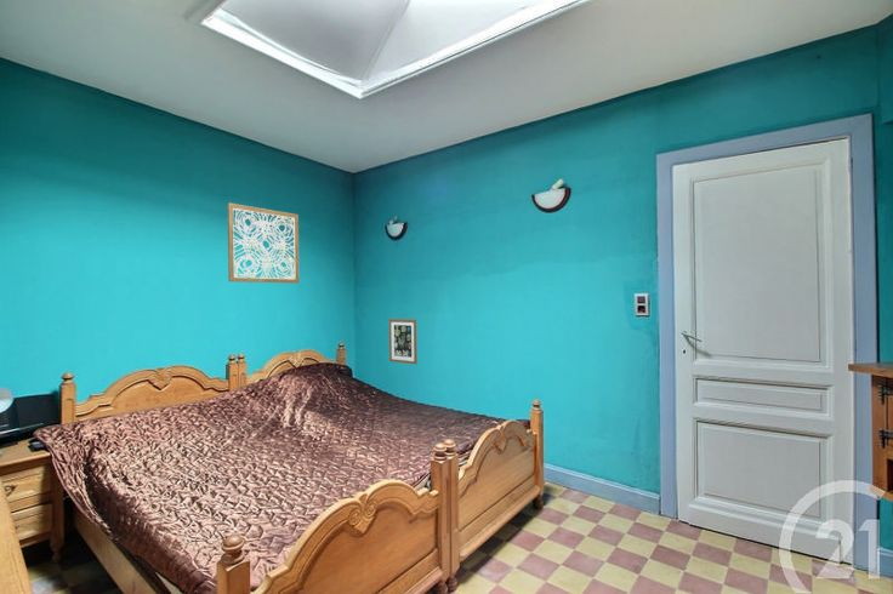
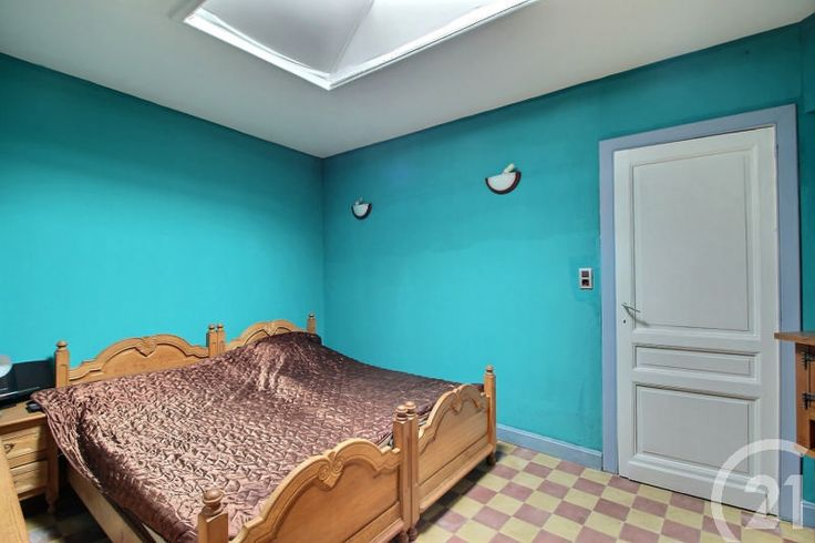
- wall art (262, 245)
- wall art (402, 341)
